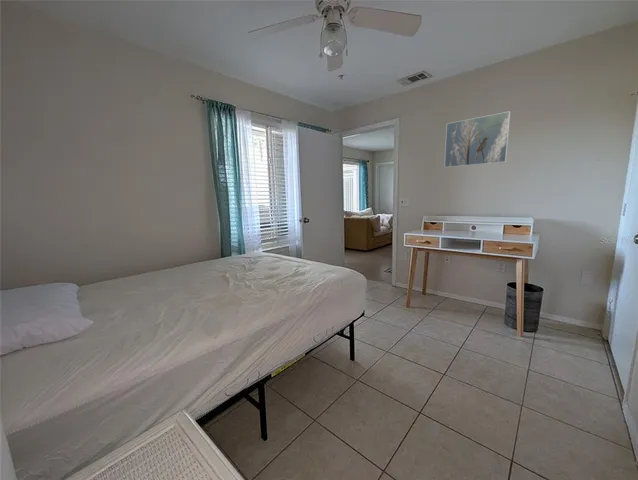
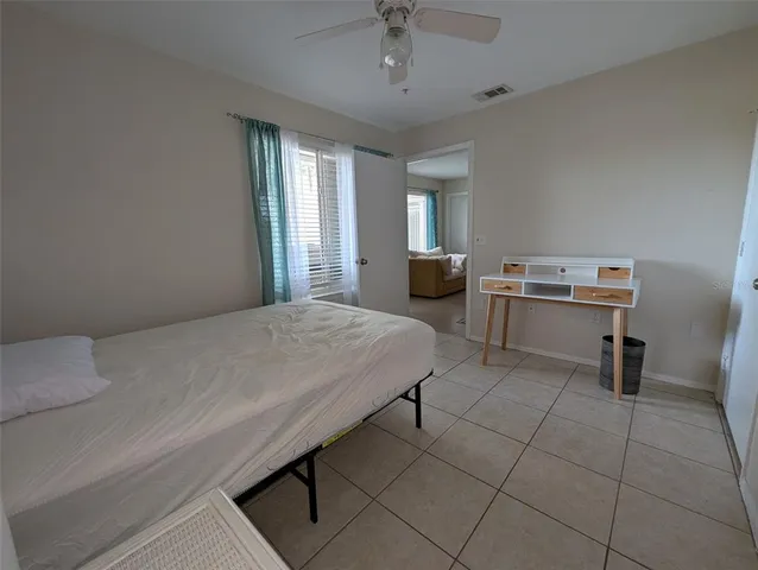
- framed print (474, 141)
